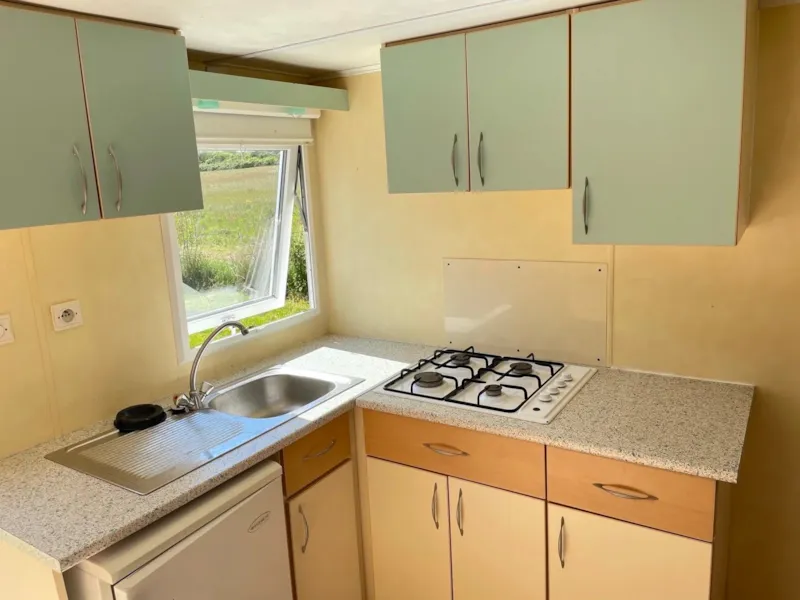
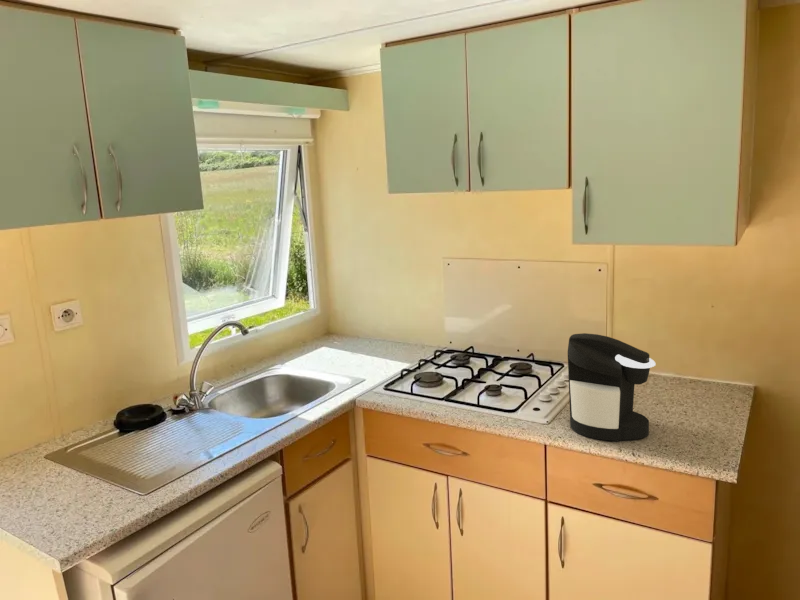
+ coffee maker (610, 383)
